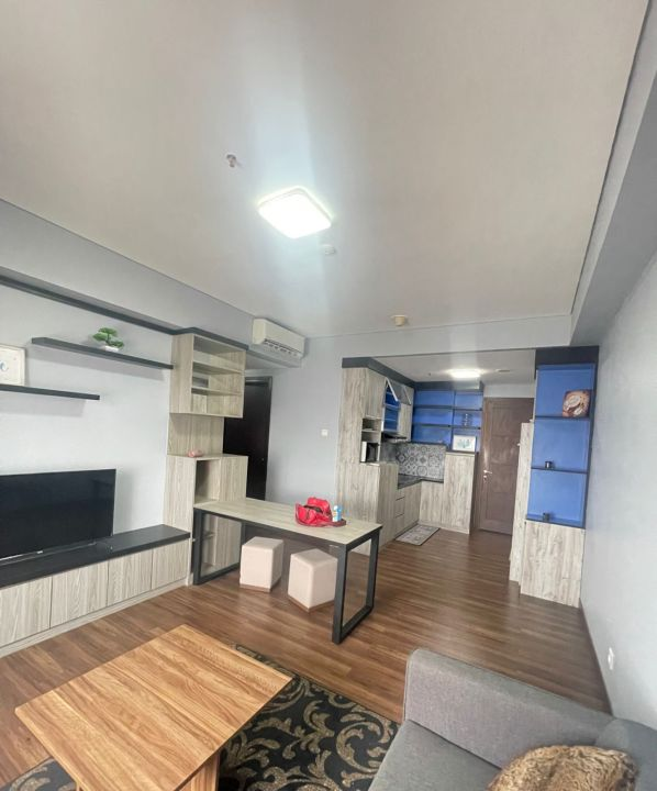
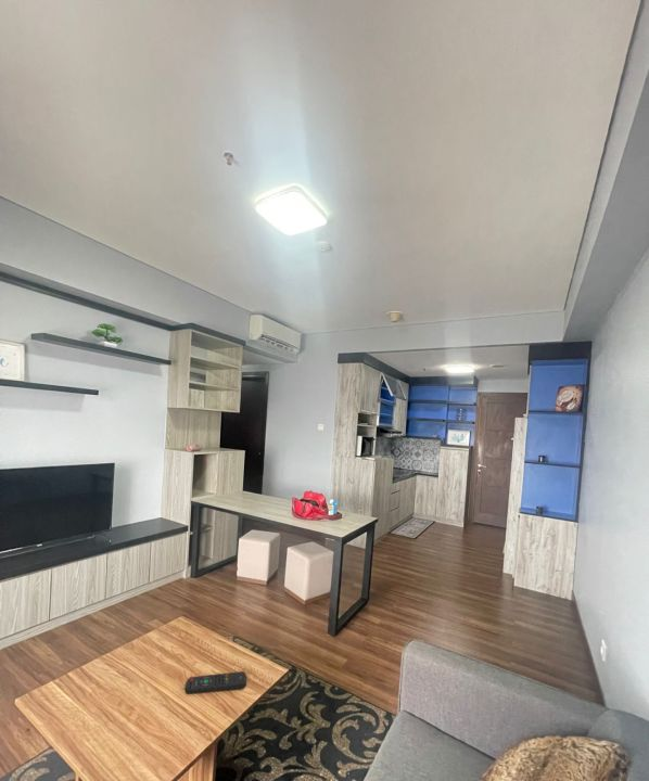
+ remote control (216, 681)
